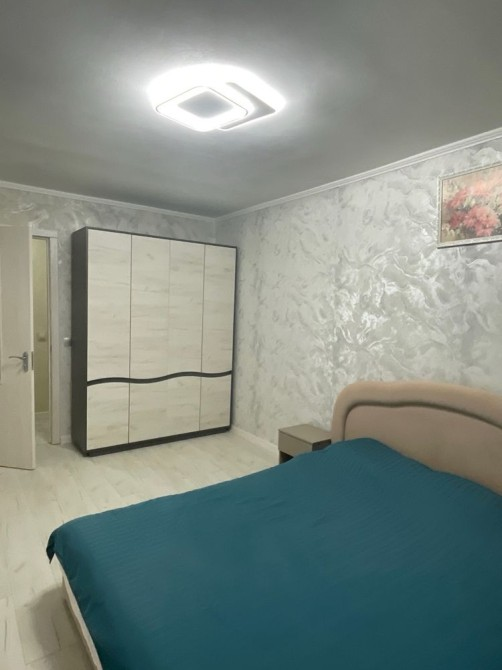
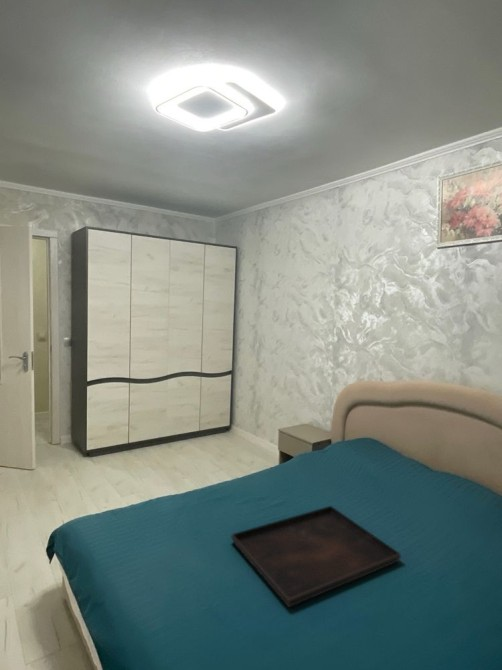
+ serving tray (313, 547)
